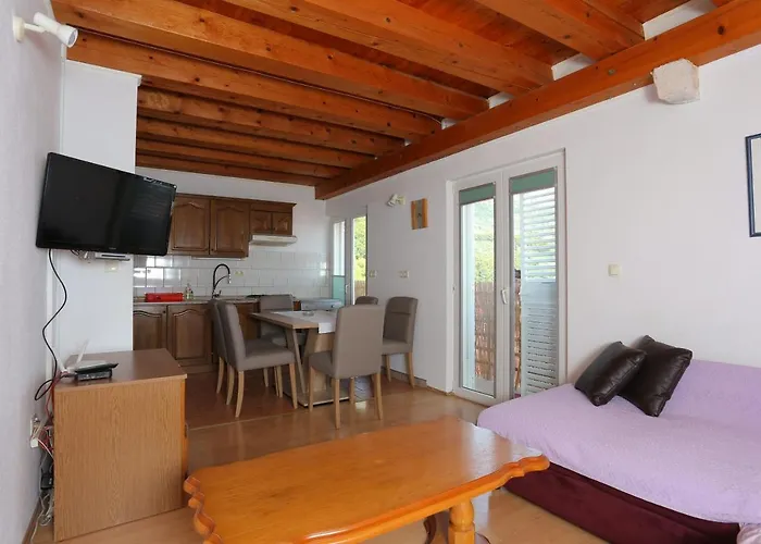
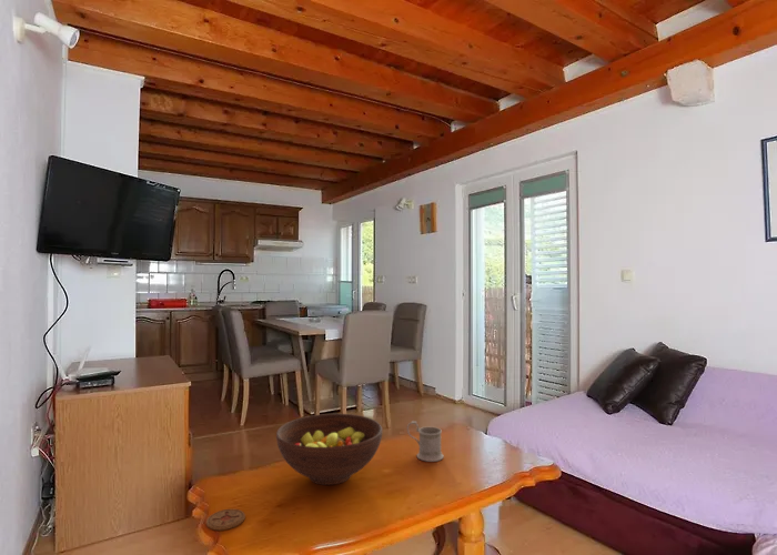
+ coaster (225, 518)
+ fruit bowl (330, 453)
+ mug (424, 438)
